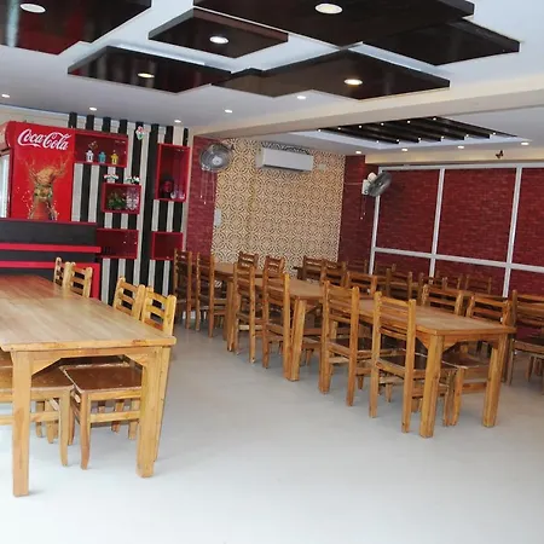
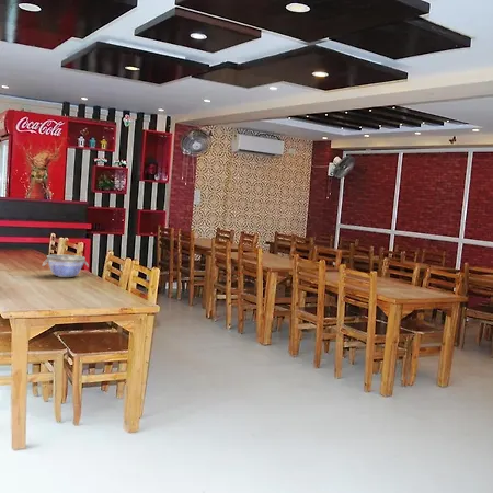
+ bowl (66, 266)
